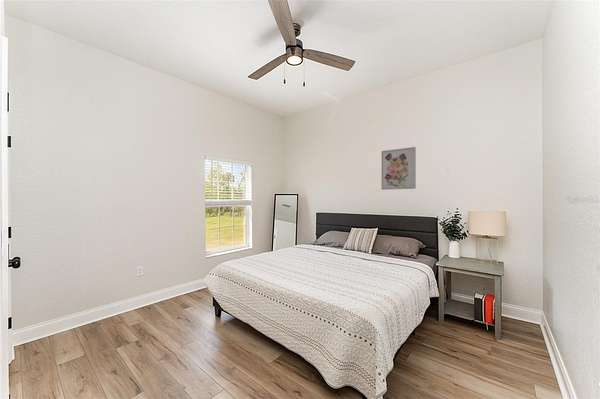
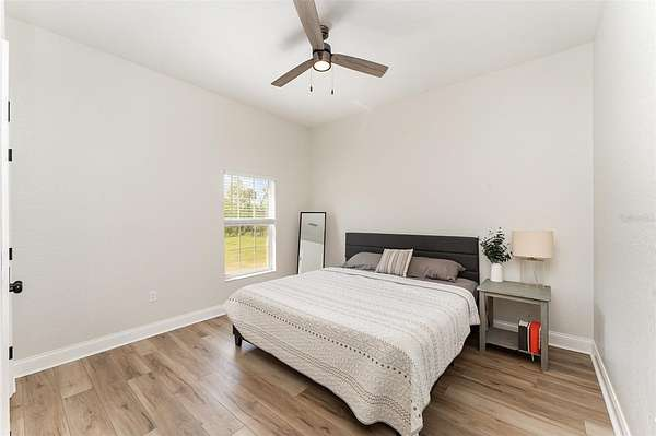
- wall art (398, 169)
